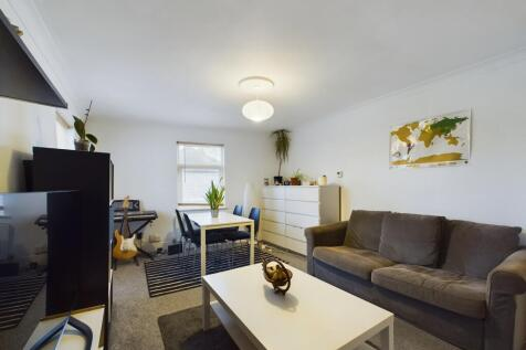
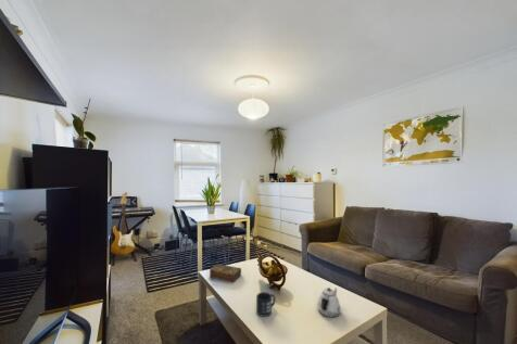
+ teapot (329, 298)
+ mug (266, 303)
+ book (225, 271)
